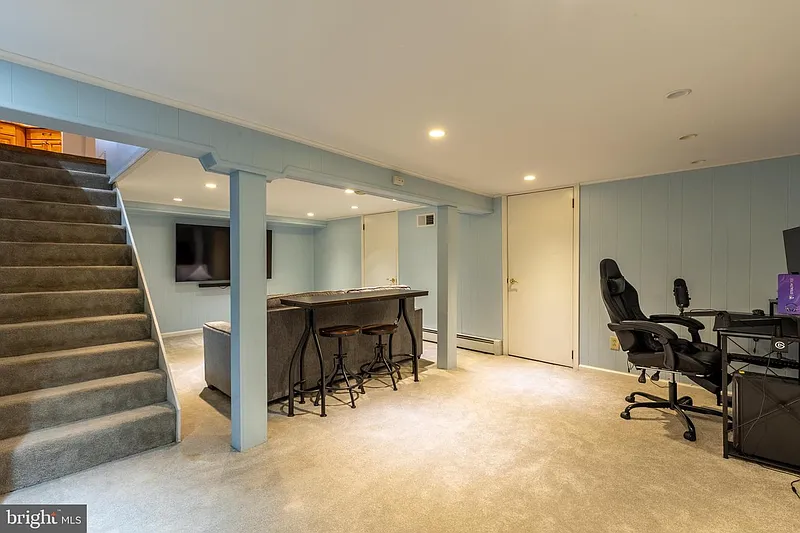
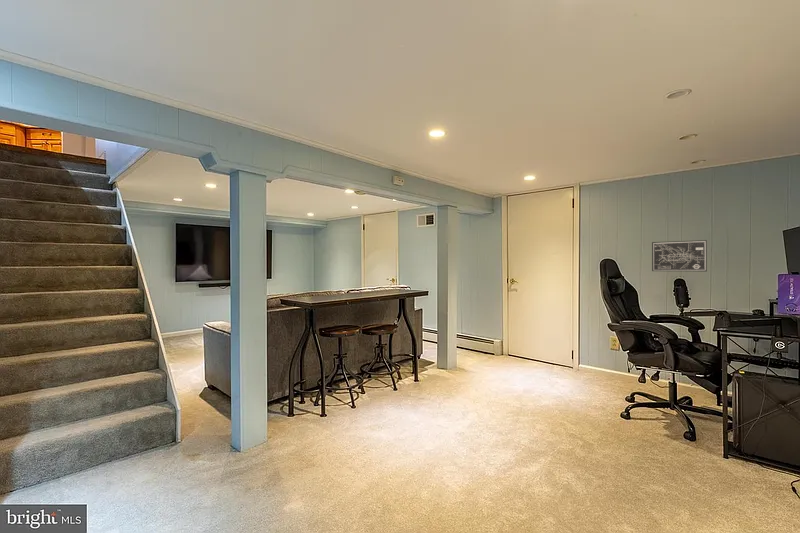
+ wall art (678, 256)
